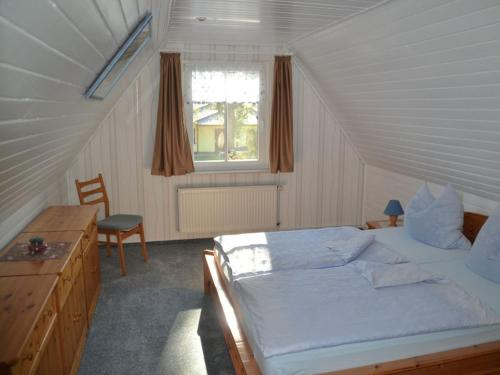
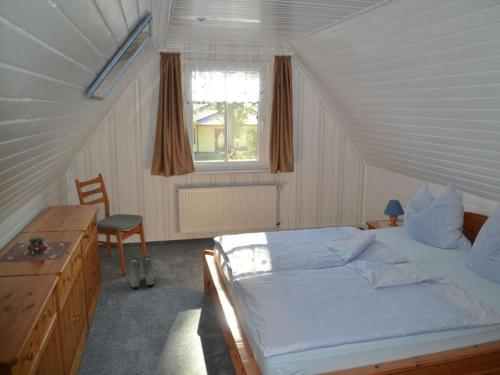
+ boots (143, 269)
